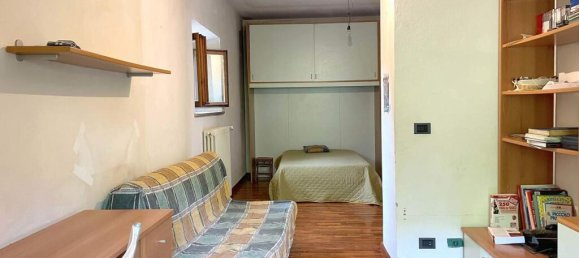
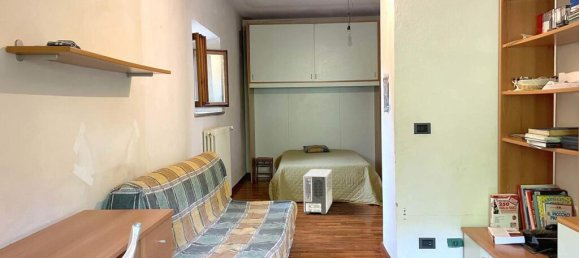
+ air purifier (318, 190)
